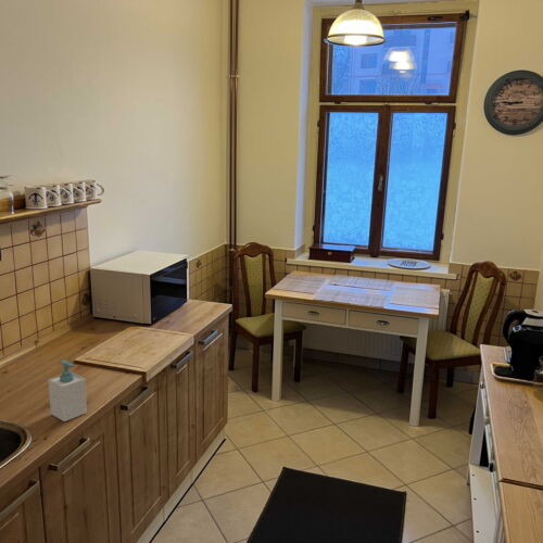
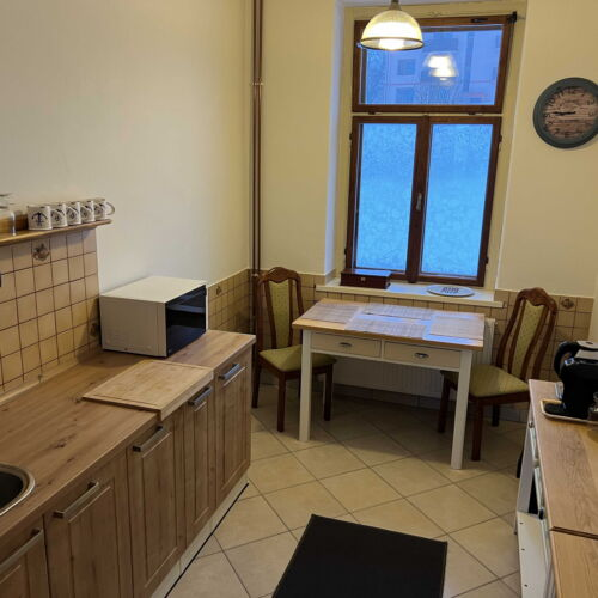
- soap bottle (67, 388)
